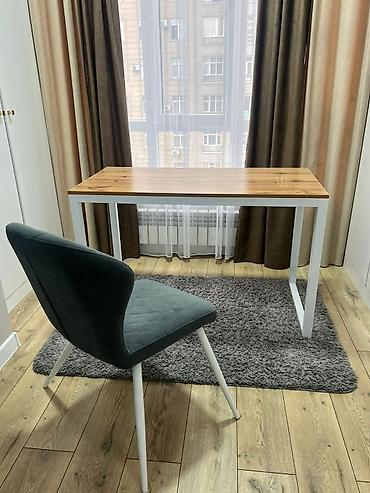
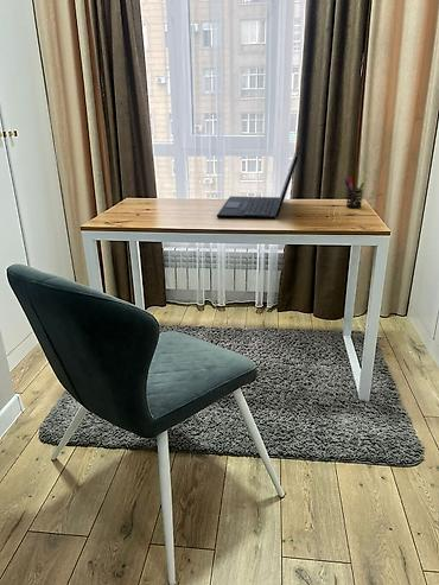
+ laptop (259, 197)
+ pen holder (355, 191)
